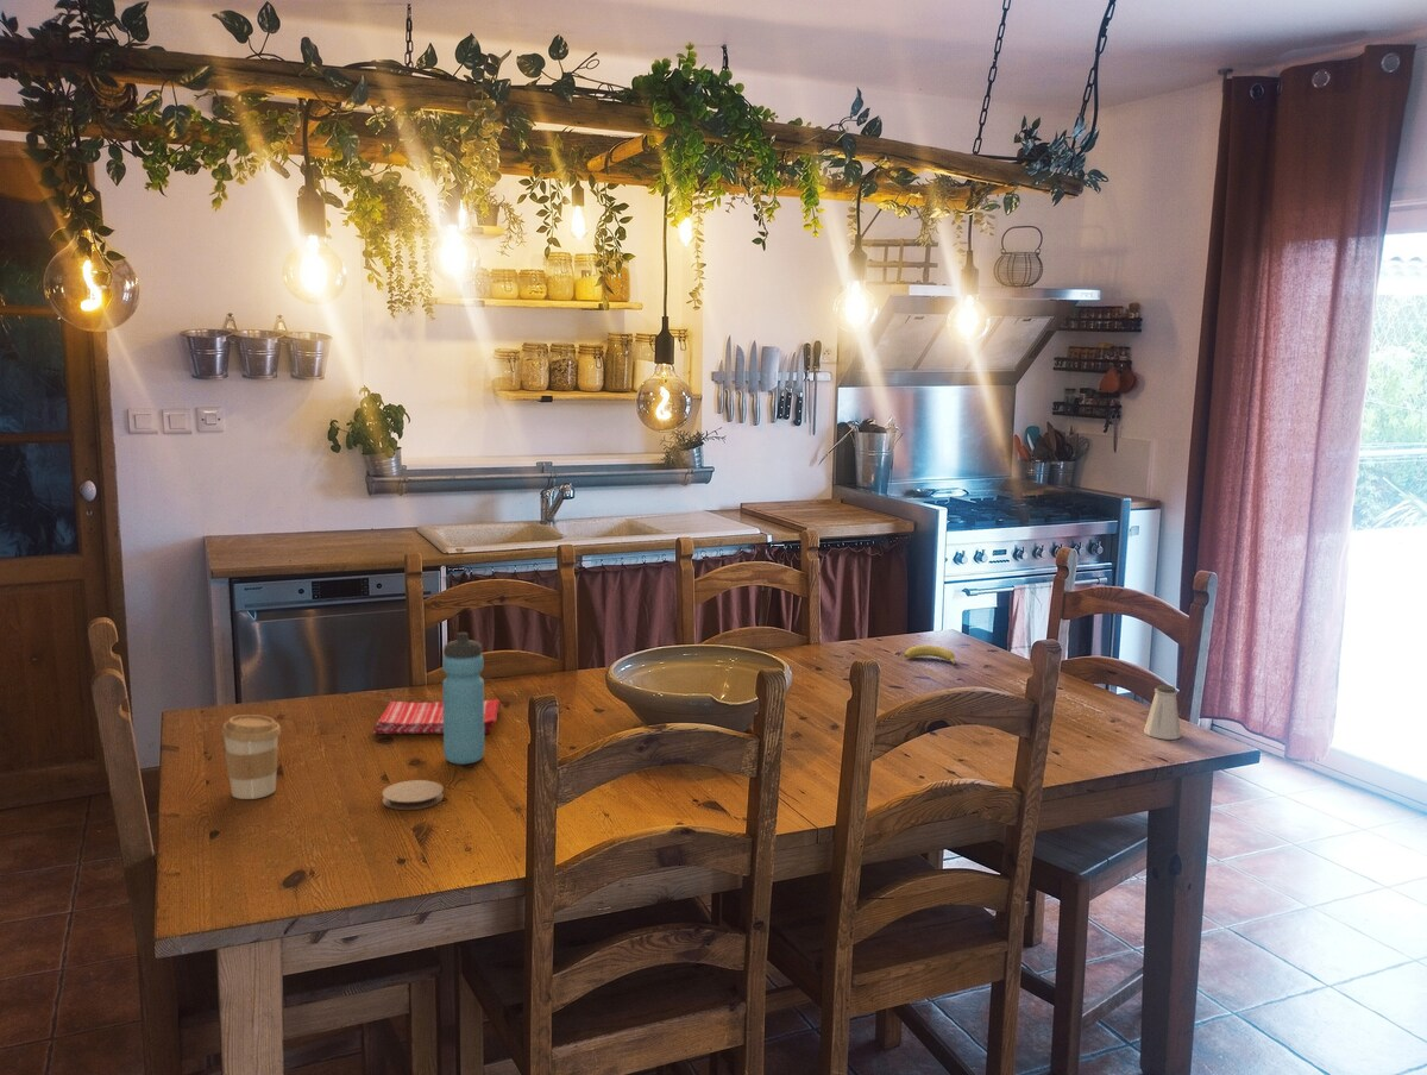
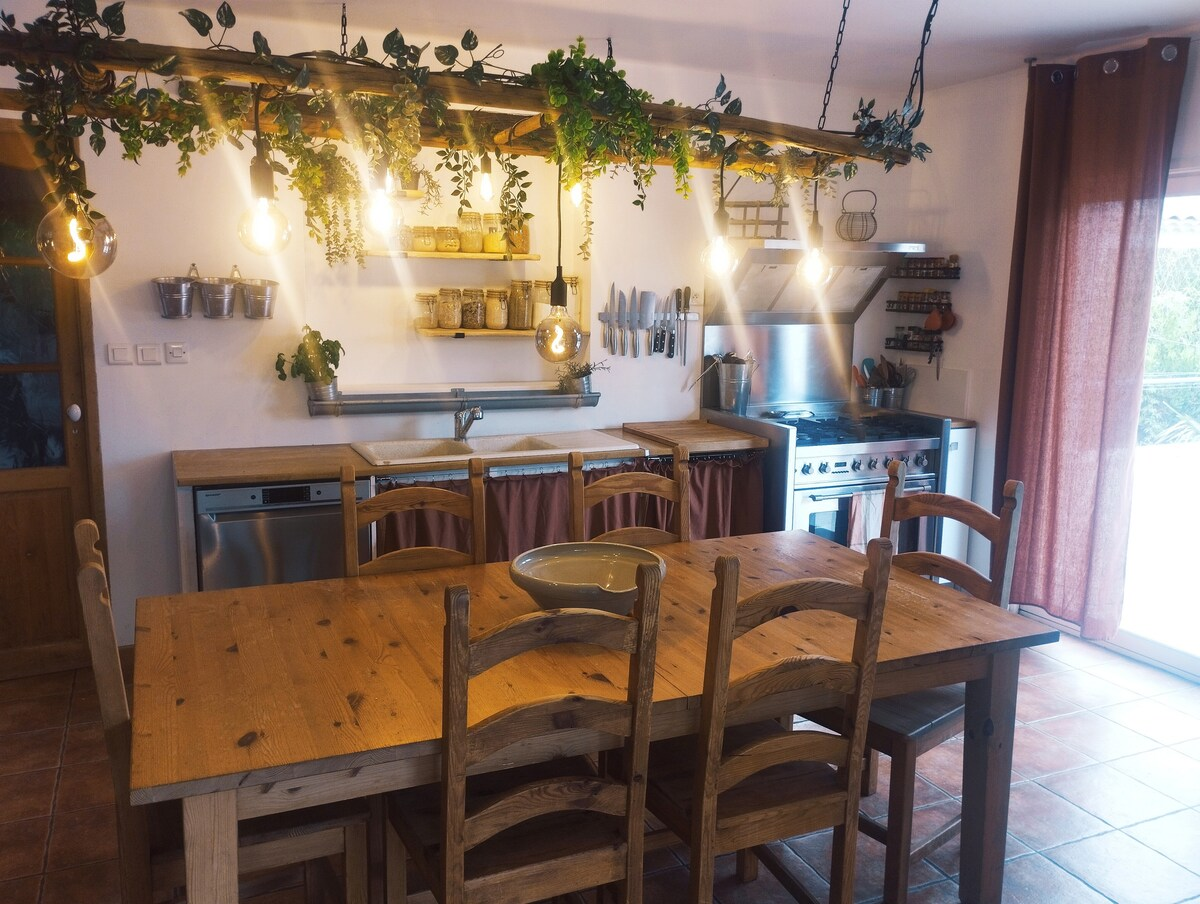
- coffee cup (252, 754)
- fruit (932, 653)
- water bottle (463, 696)
- saltshaker (1164, 710)
- dish towel (440, 715)
- coaster (413, 794)
